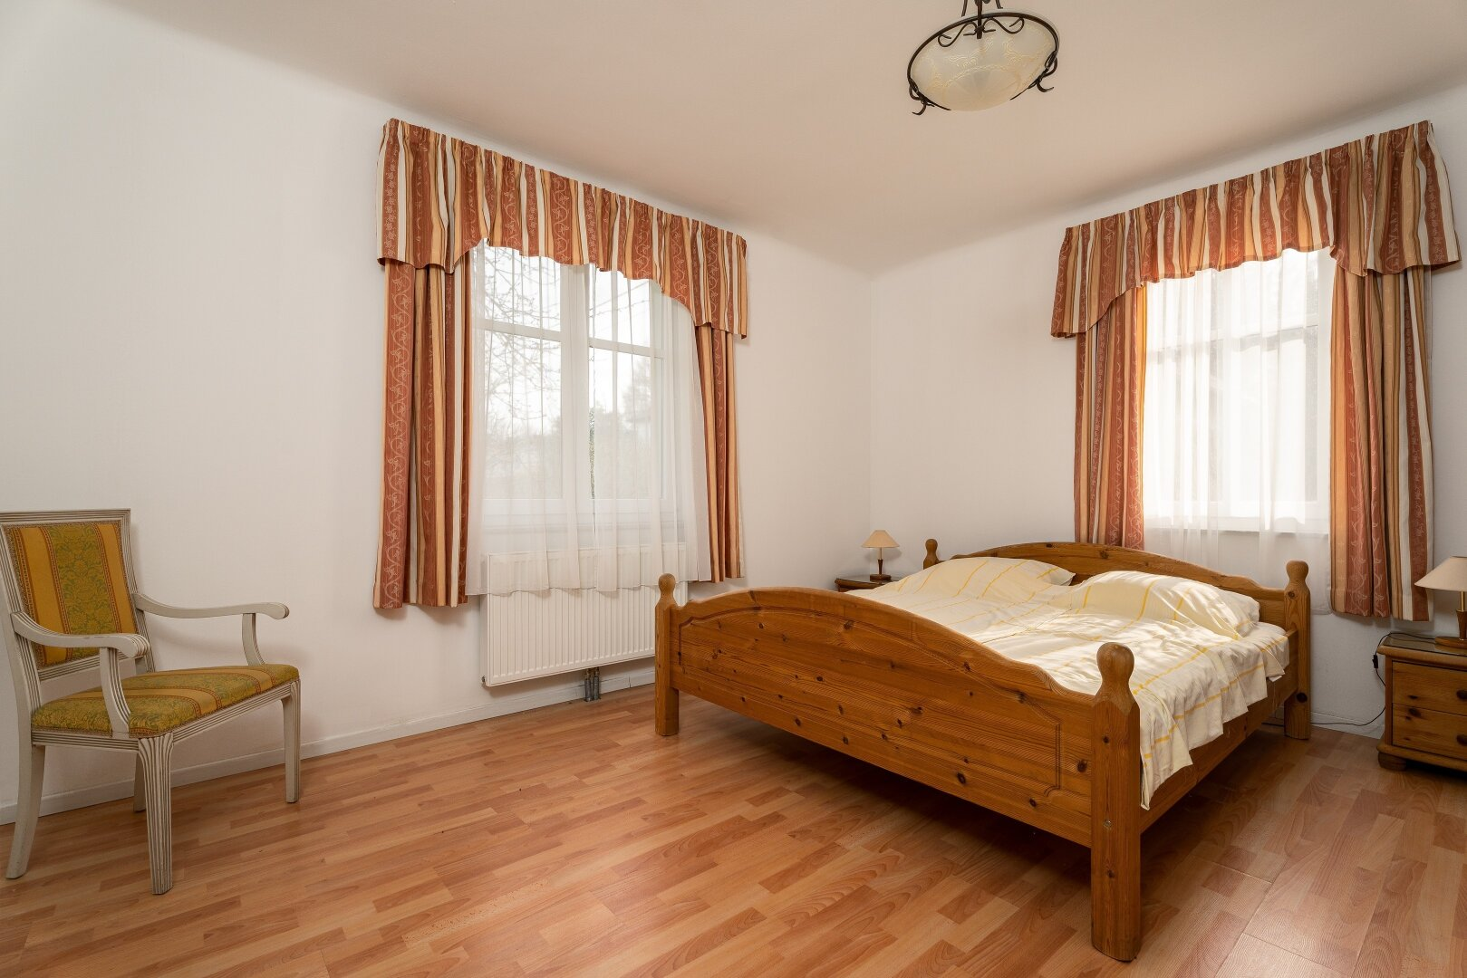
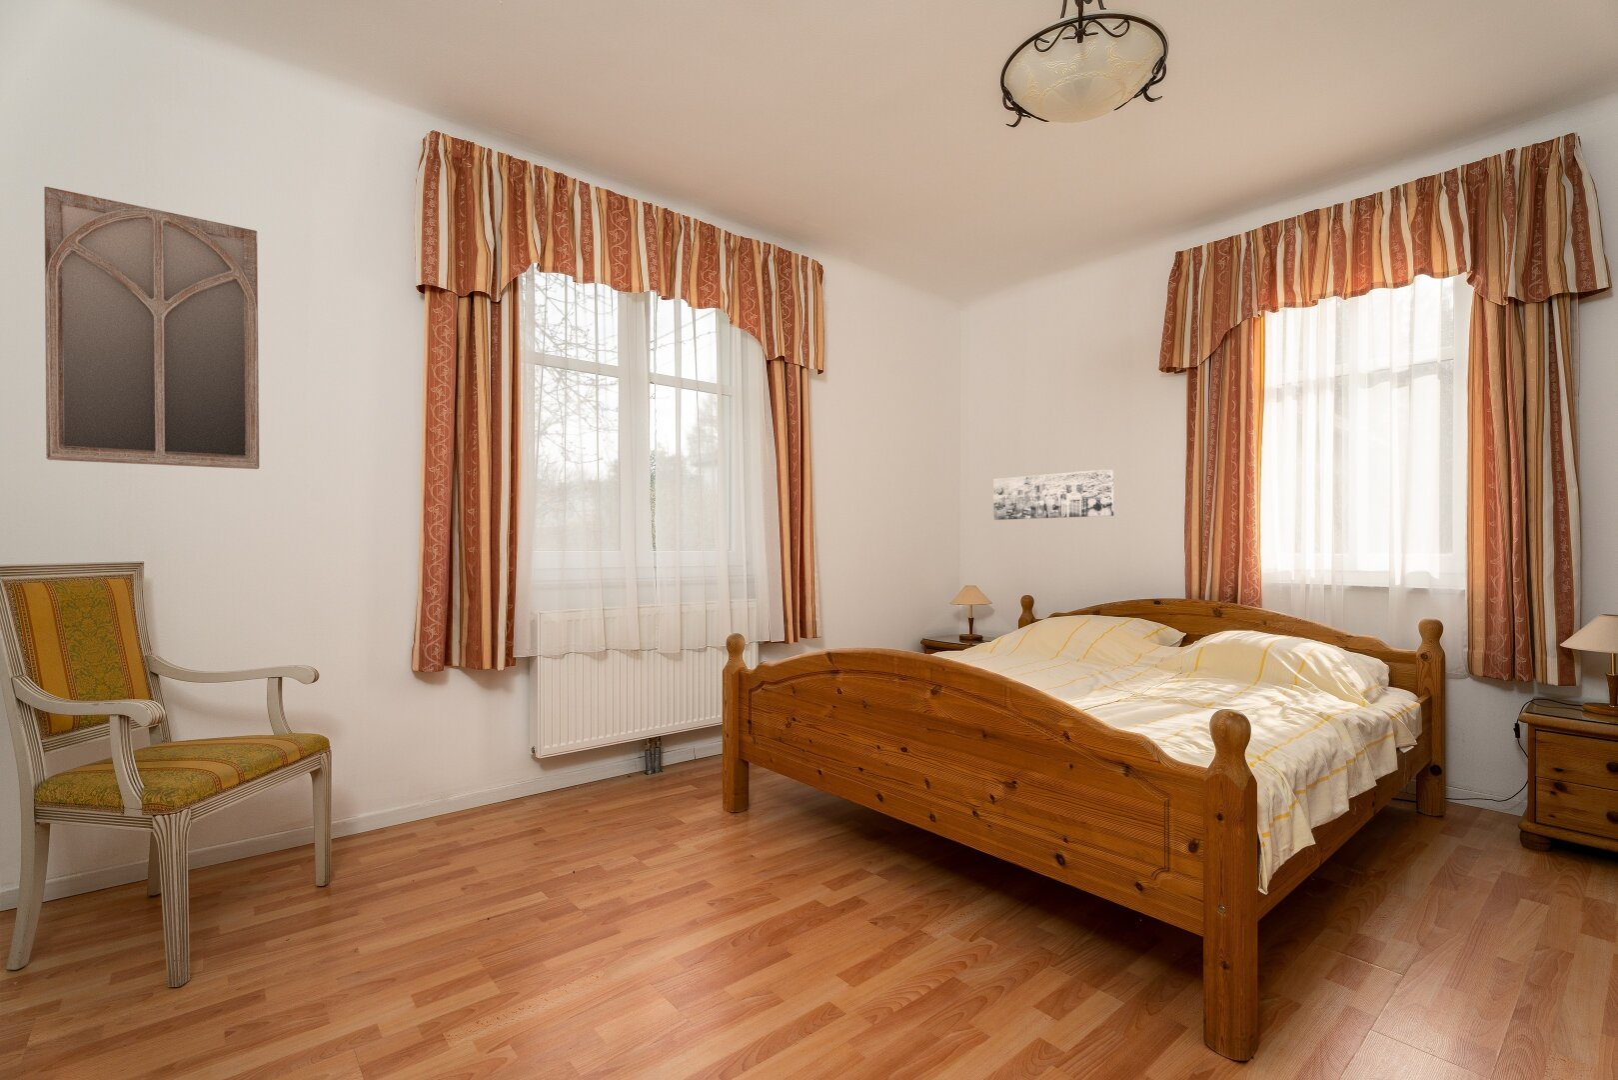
+ wall art (1049, 495)
+ home mirror (159, 336)
